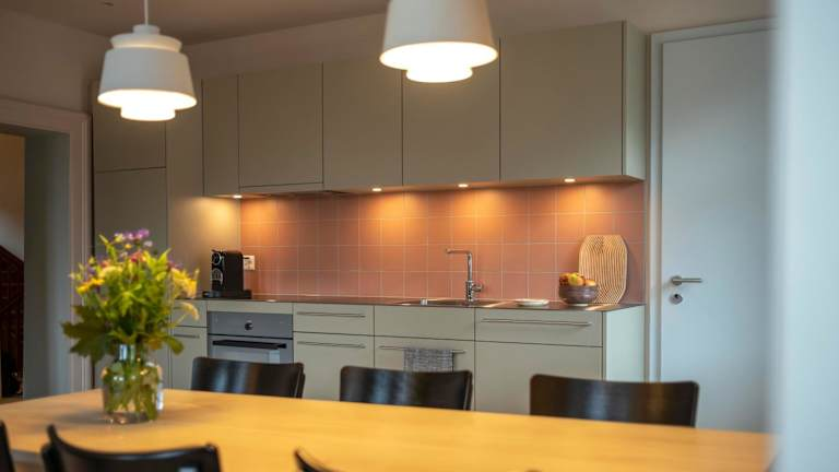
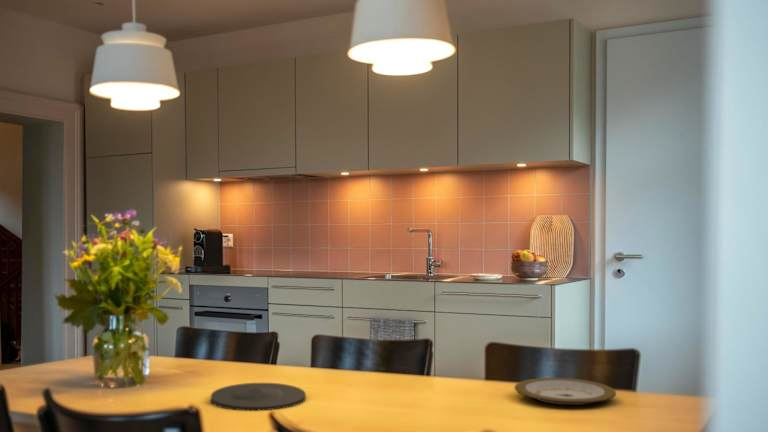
+ plate (564, 393)
+ plate (258, 393)
